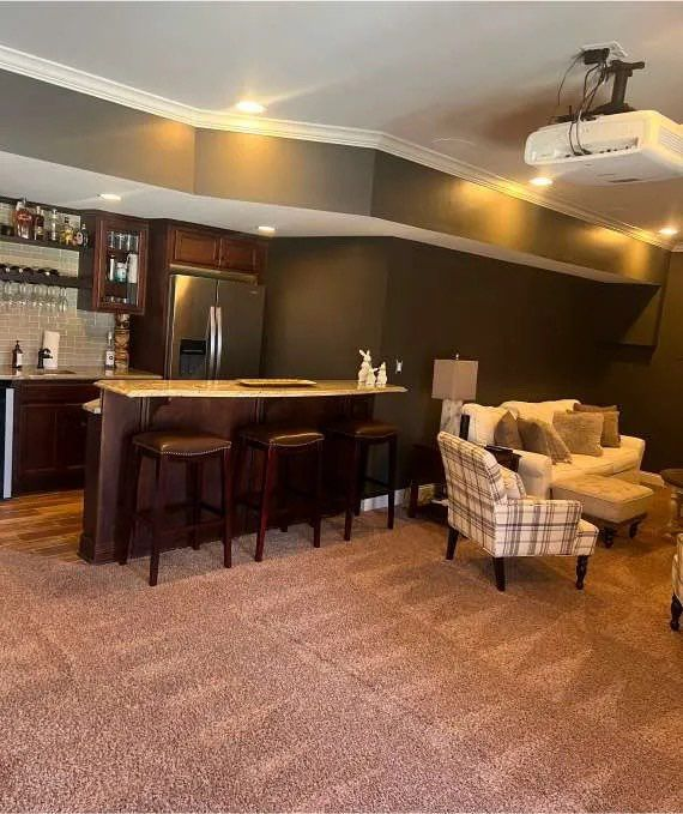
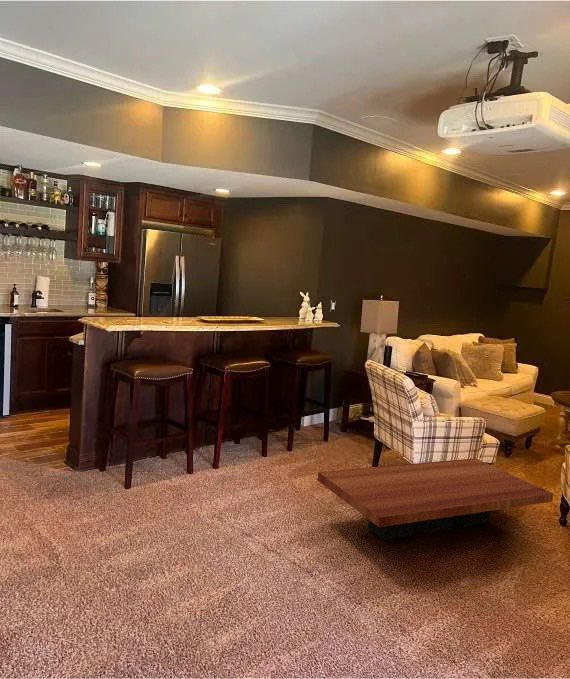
+ coffee table (433, 504)
